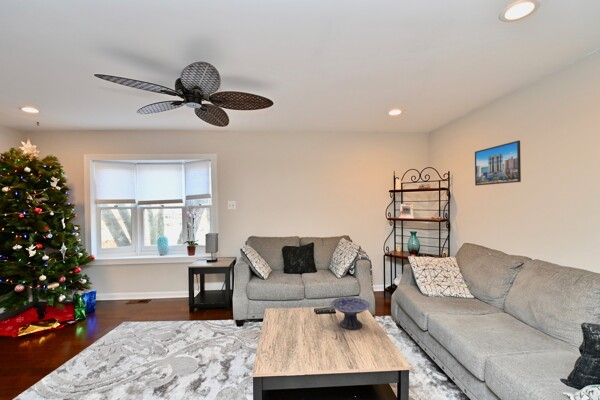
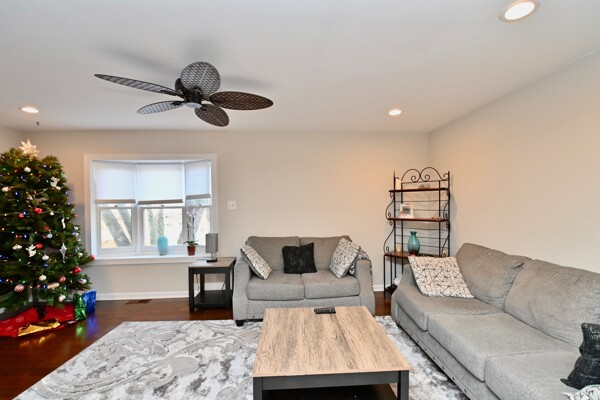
- decorative bowl (350, 314)
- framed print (495, 165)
